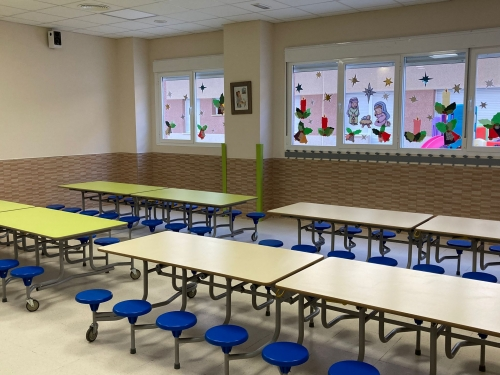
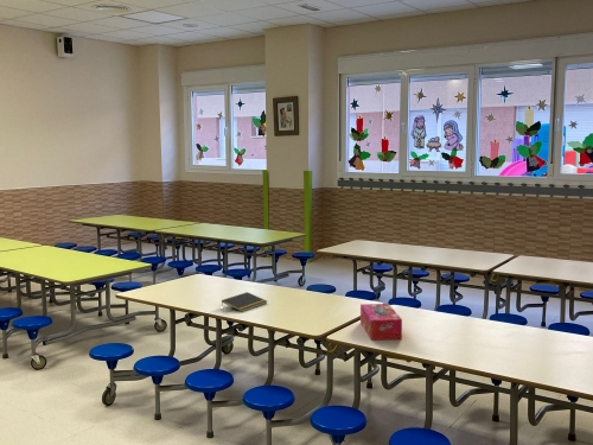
+ tissue box (380, 320)
+ notepad (244, 301)
